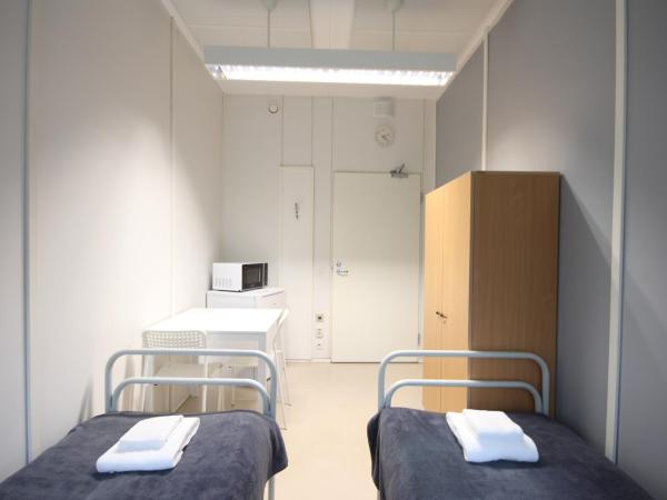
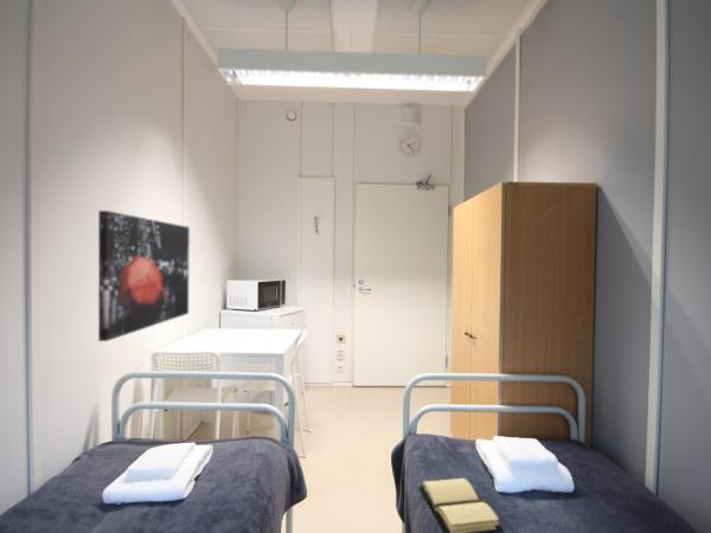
+ book (459, 502)
+ wall art (153, 272)
